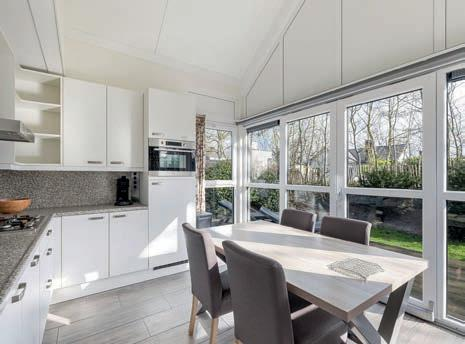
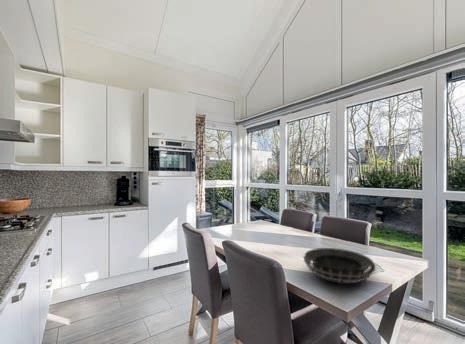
+ decorative bowl (338, 267)
